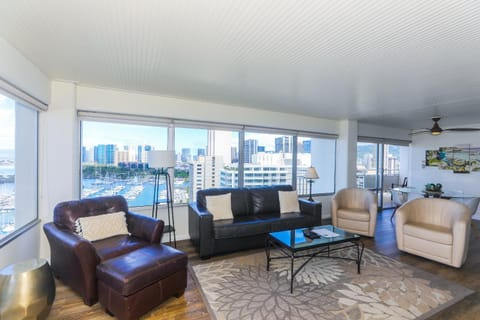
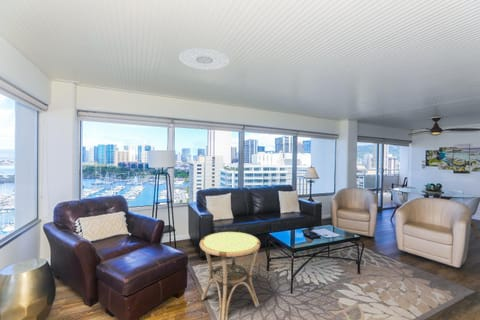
+ ceiling light (204, 60)
+ side table (229, 271)
